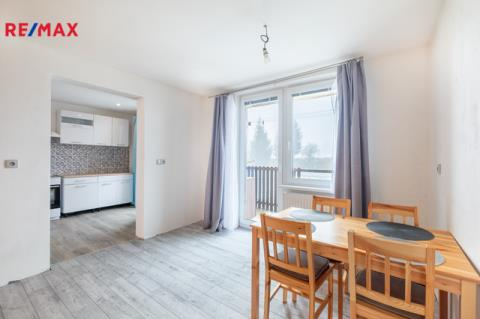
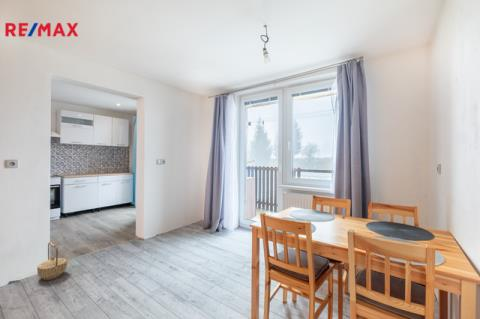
+ basket (52, 259)
